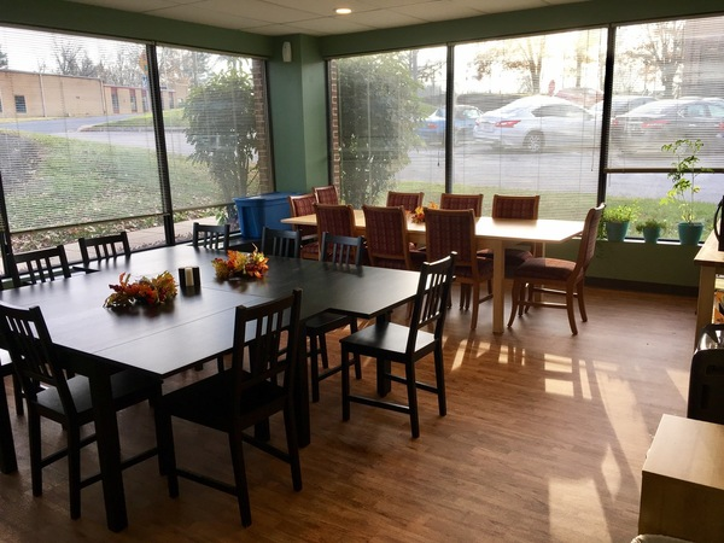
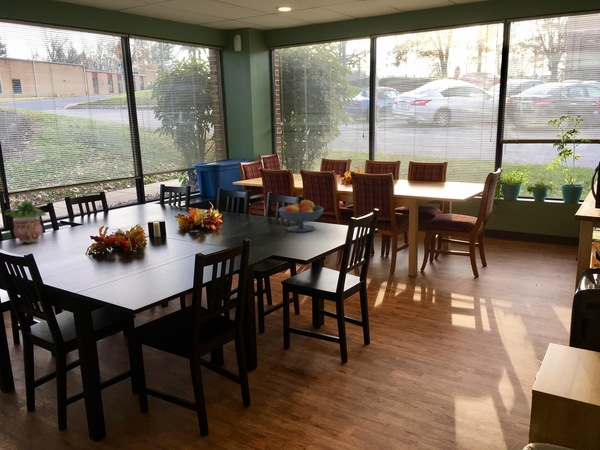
+ potted plant (26, 220)
+ fruit bowl (301, 215)
